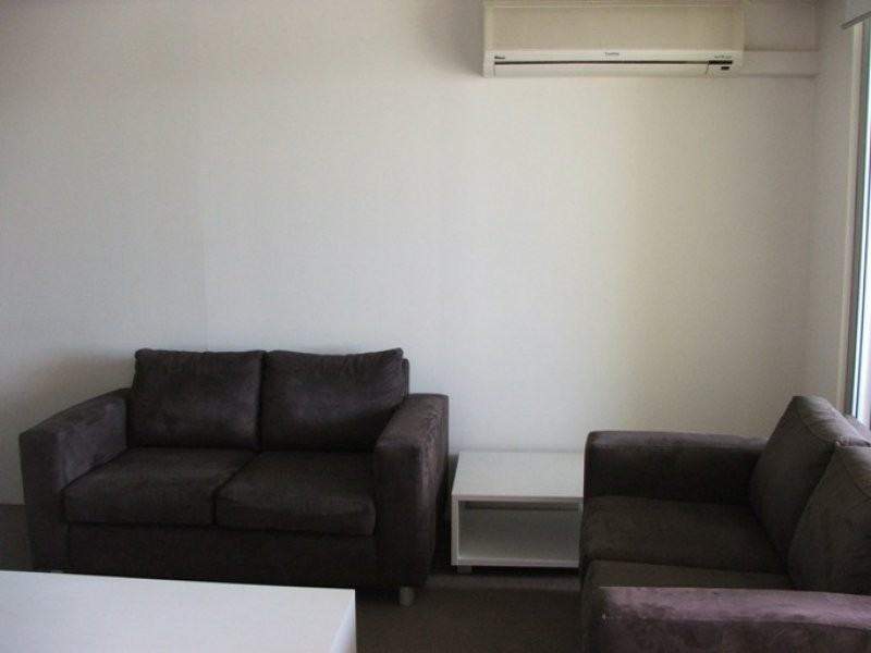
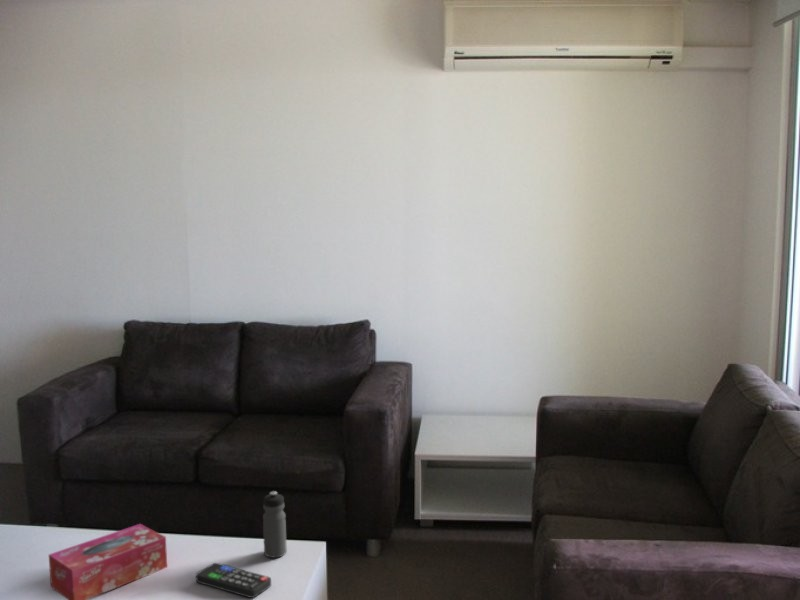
+ remote control (233, 579)
+ tissue box (109, 561)
+ water bottle (274, 522)
